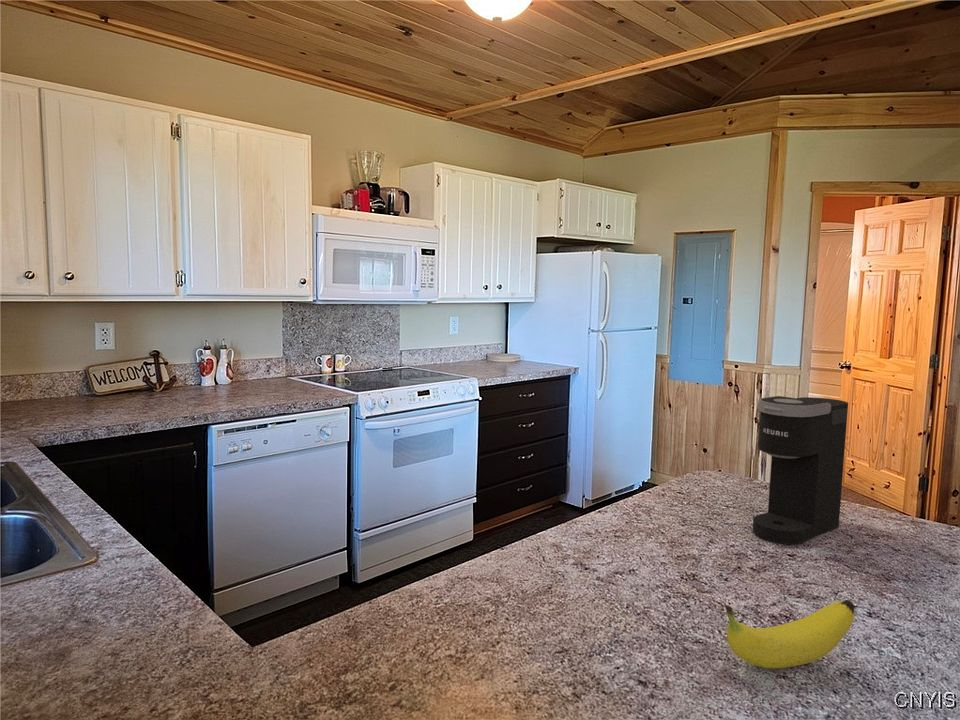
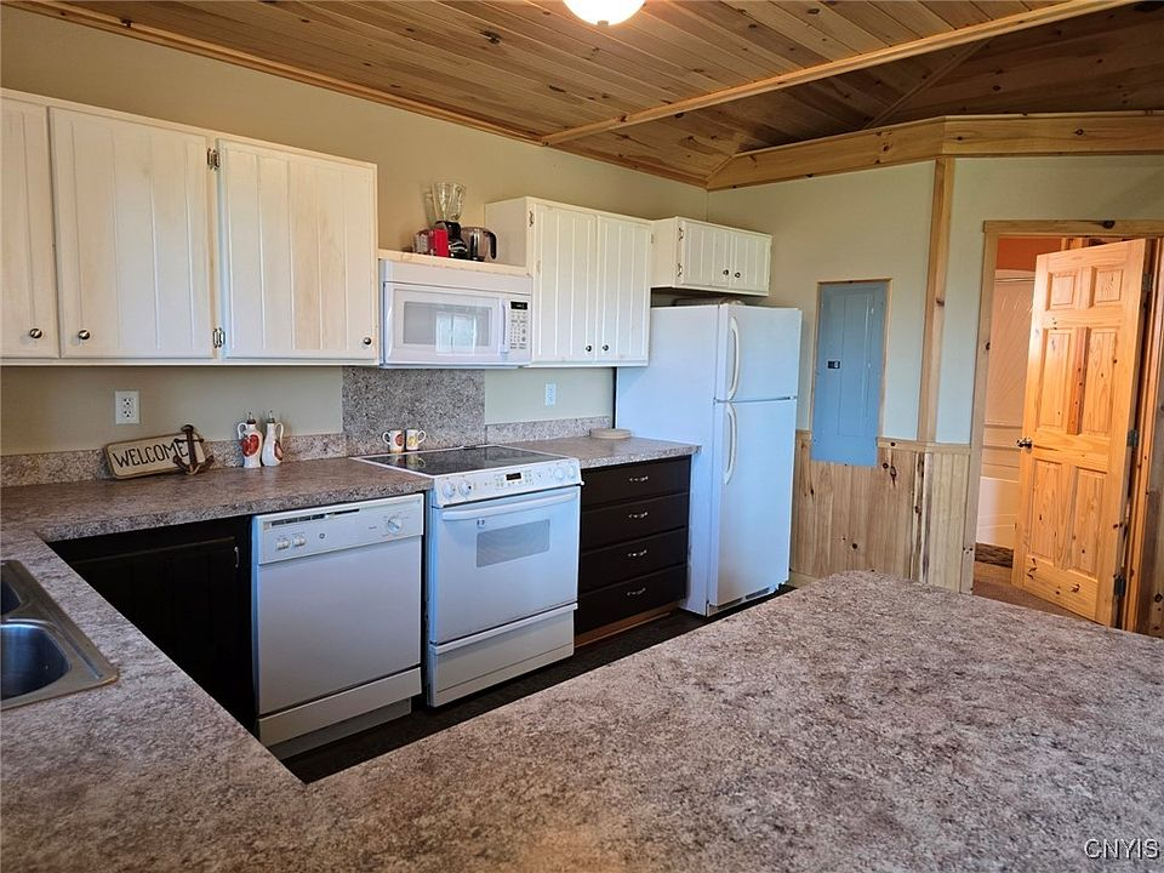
- coffee maker (800, 464)
- fruit (784, 631)
